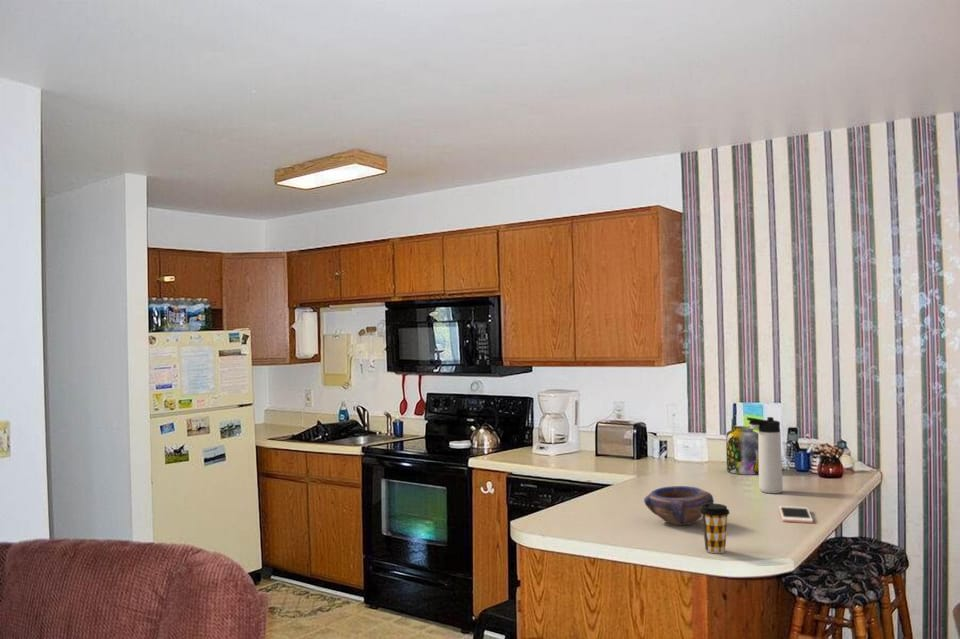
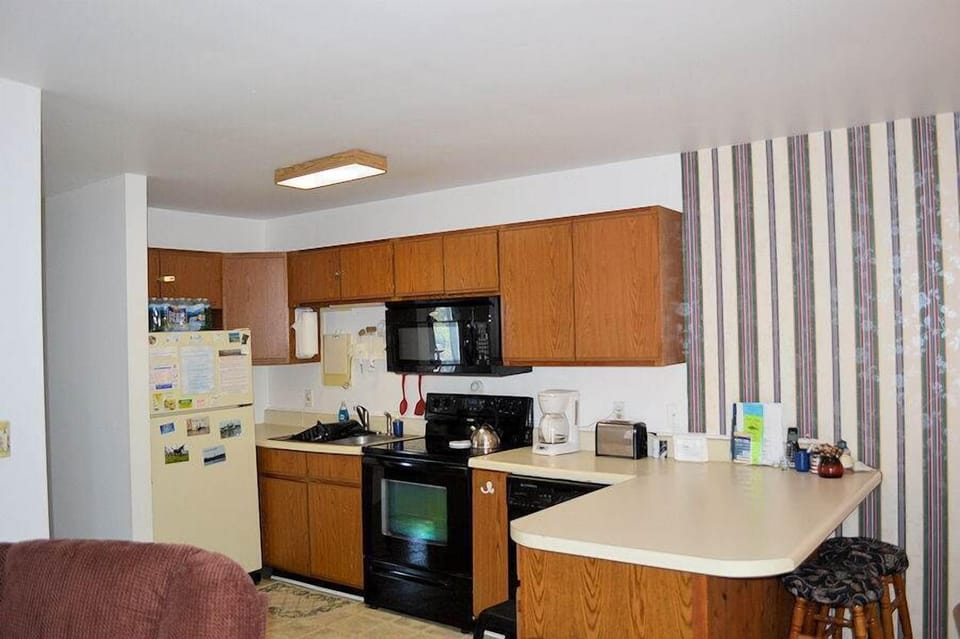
- cell phone (795, 514)
- bowl (678, 506)
- jar (742, 449)
- thermos bottle (764, 454)
- coffee cup (714, 528)
